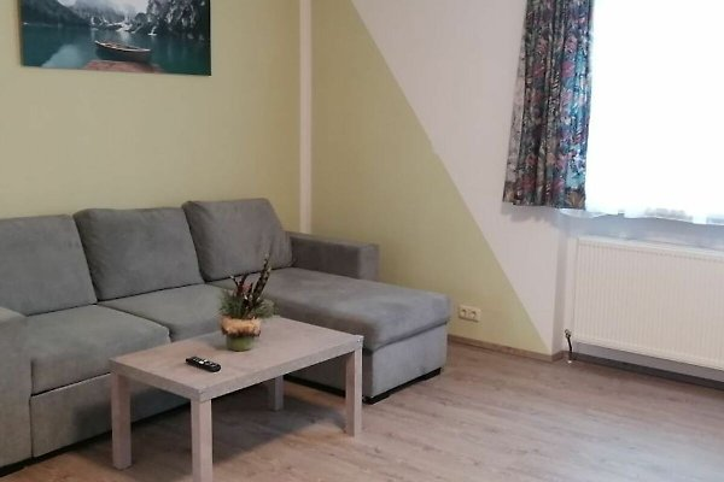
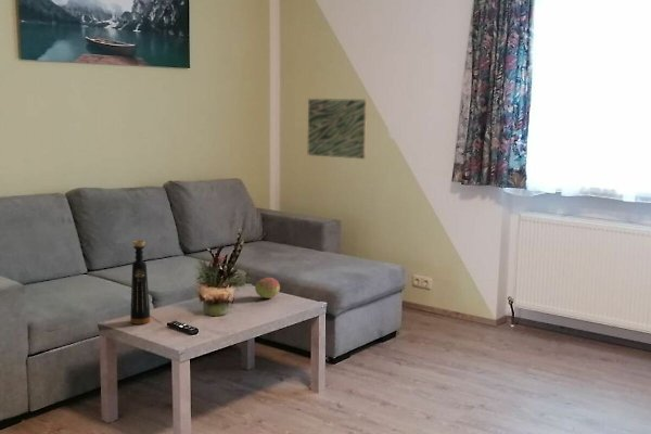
+ wall art (335, 128)
+ fruit (267, 288)
+ bottle (139, 281)
